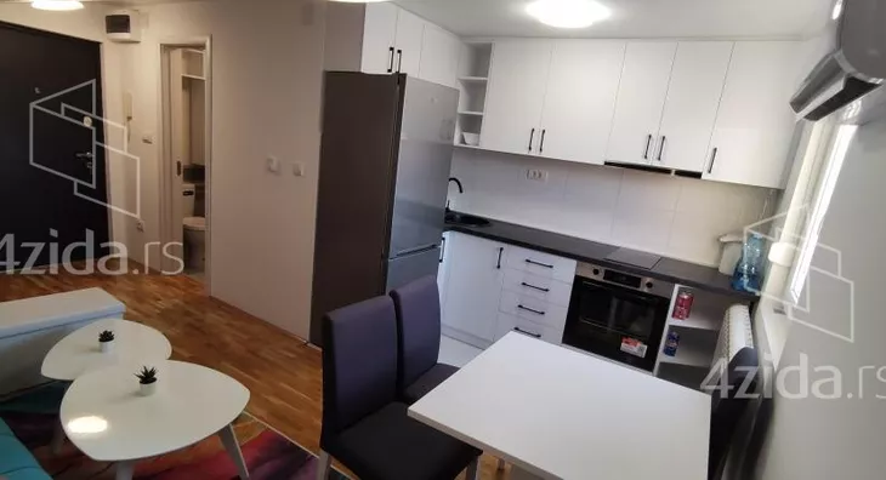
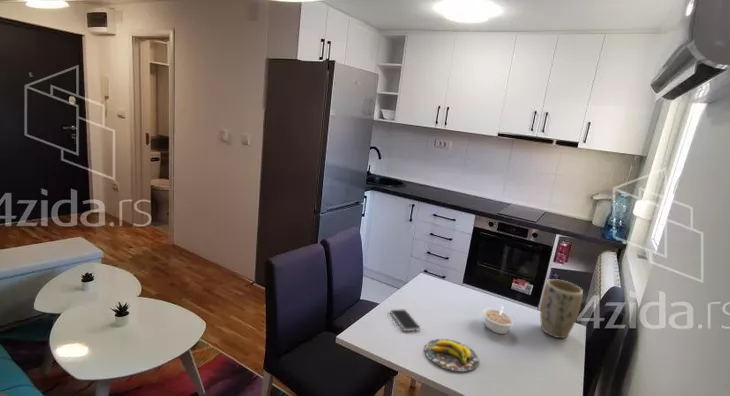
+ plant pot (559, 309)
+ smartphone (404, 319)
+ legume (497, 320)
+ banana (452, 349)
